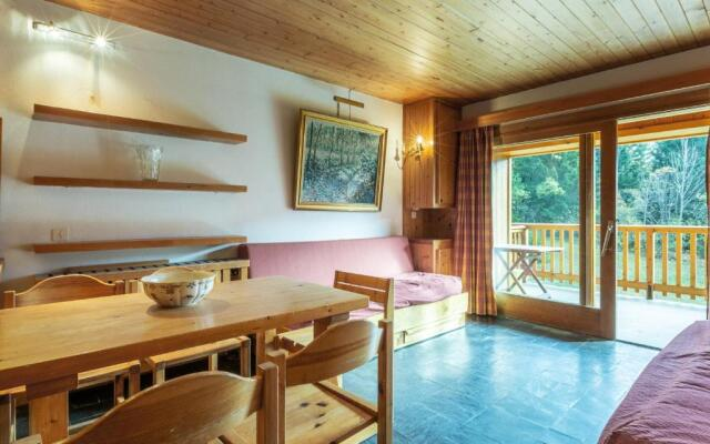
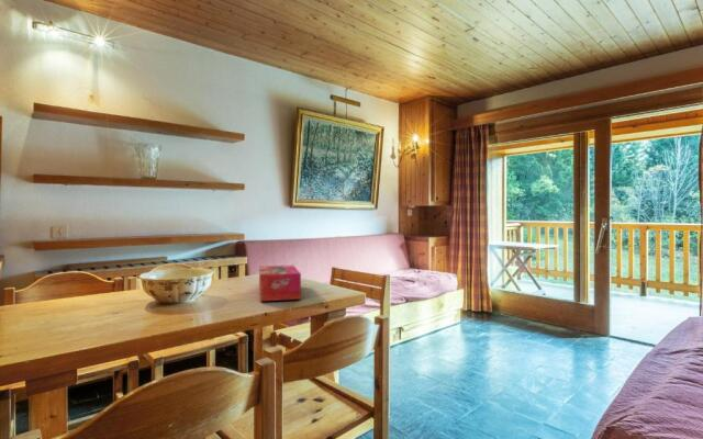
+ tissue box (278, 281)
